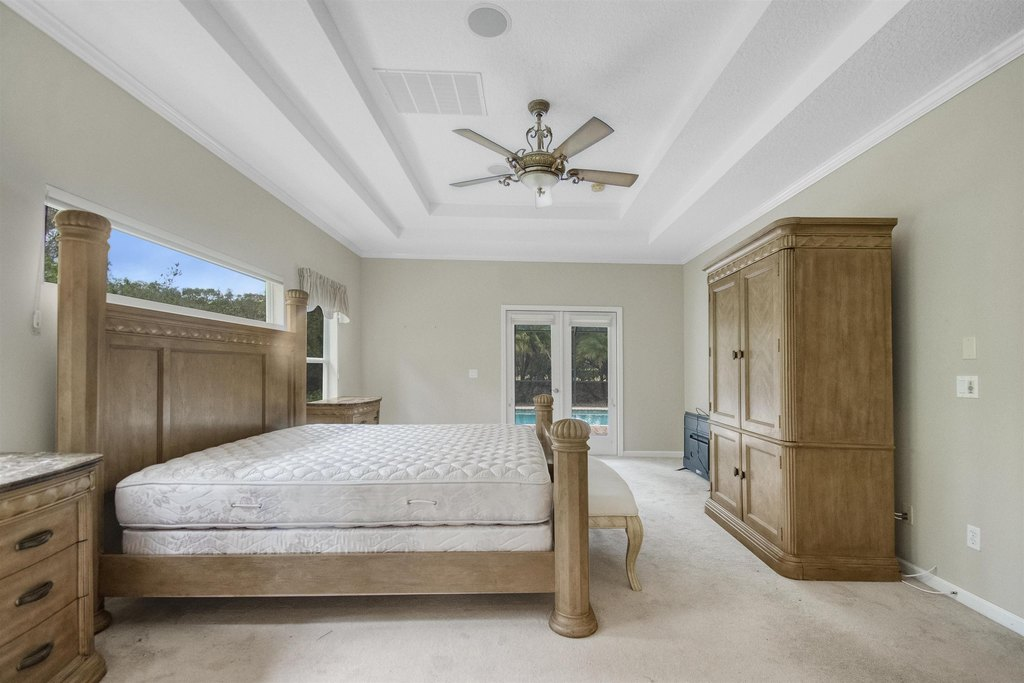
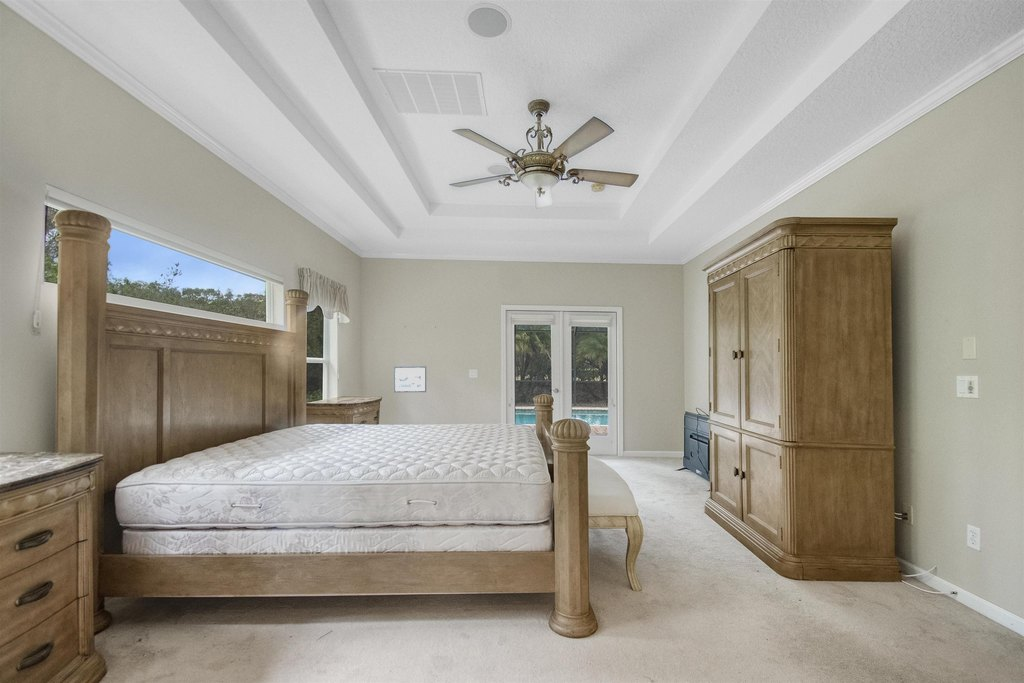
+ picture frame (410, 379)
